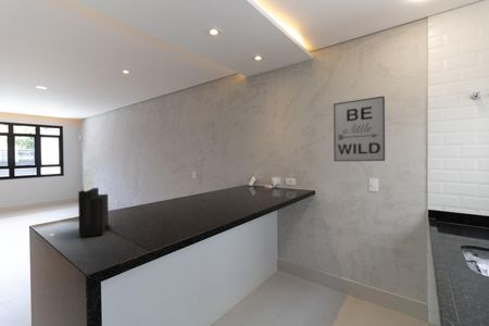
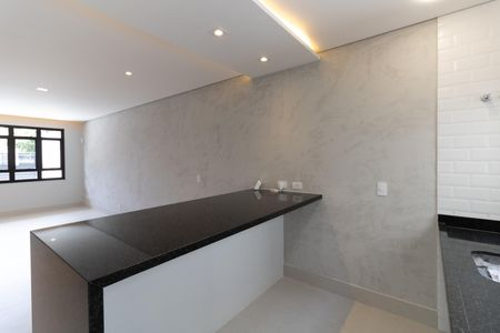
- knife block (97, 199)
- wall art (358, 130)
